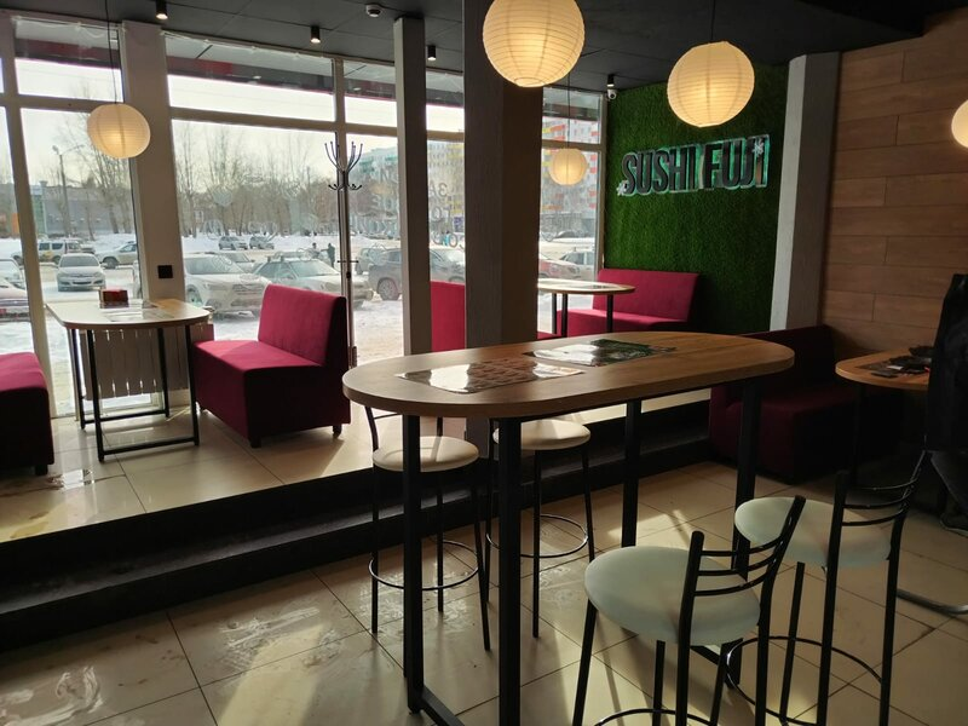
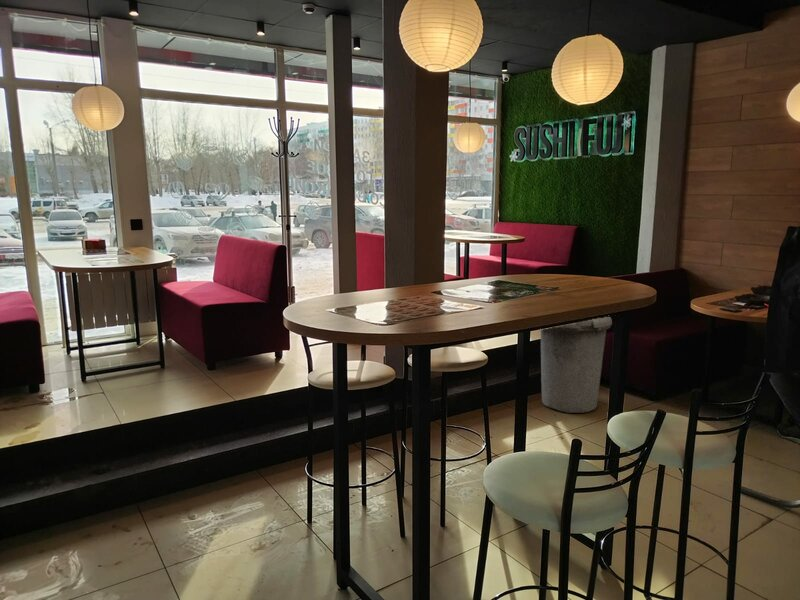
+ trash can (571, 343)
